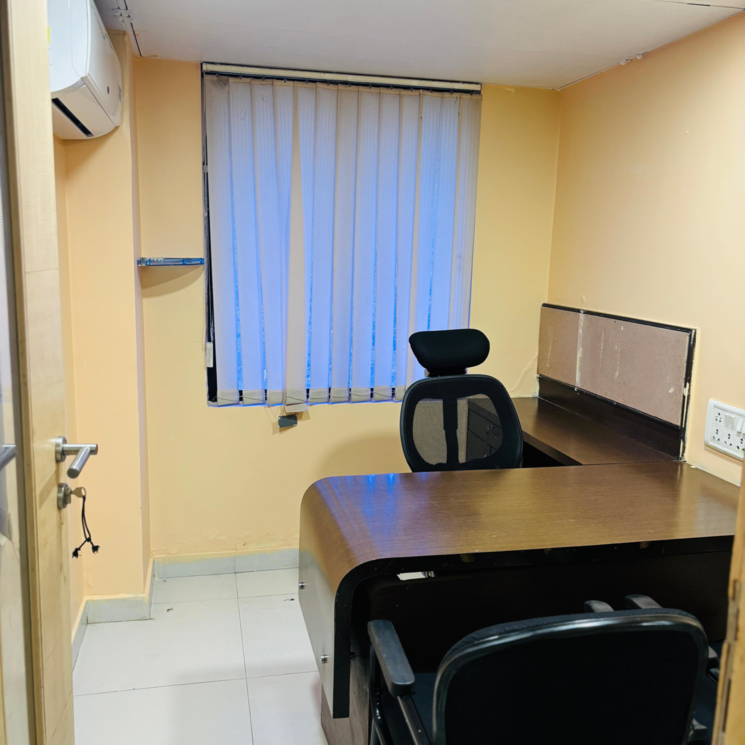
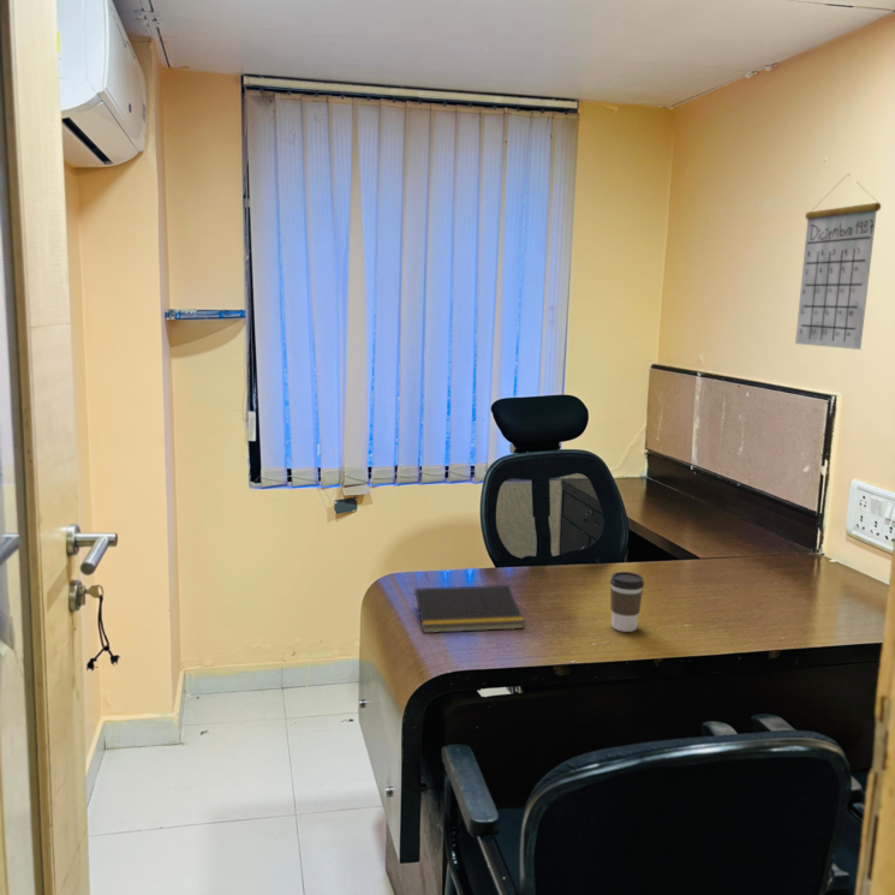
+ coffee cup (625, 602)
+ calendar (835, 261)
+ notepad (467, 607)
